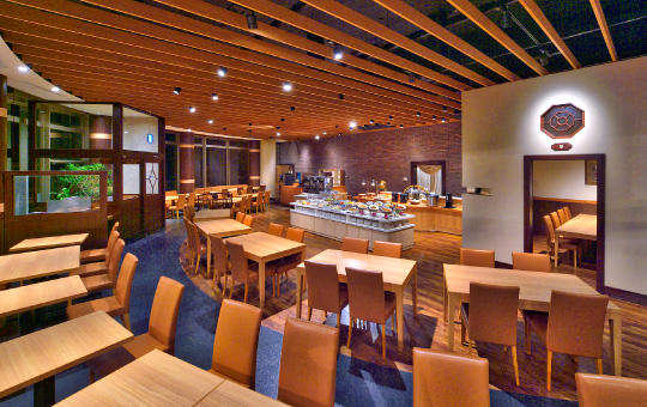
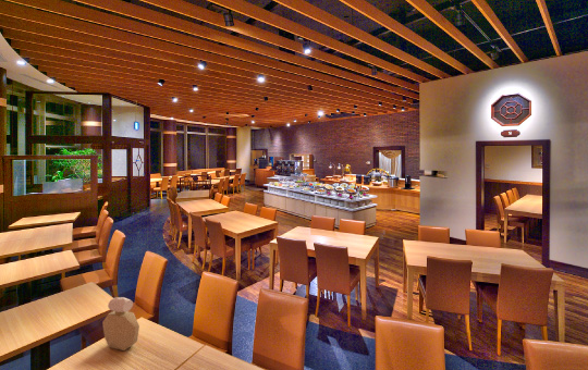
+ perfume bottle (121, 321)
